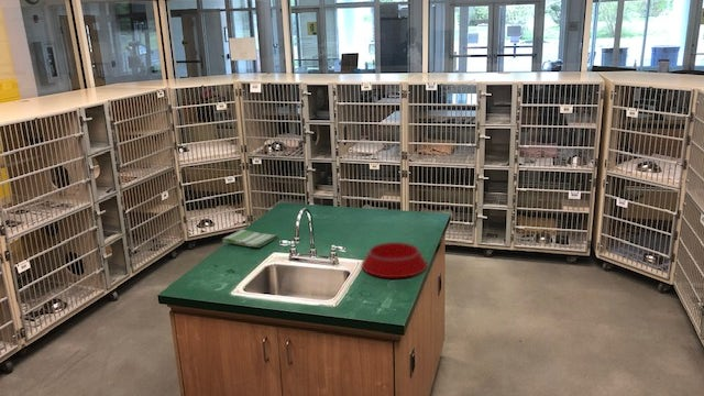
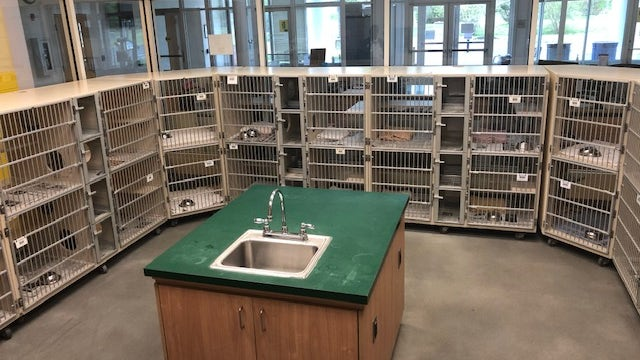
- pet bowl (394, 257)
- dish towel (250, 238)
